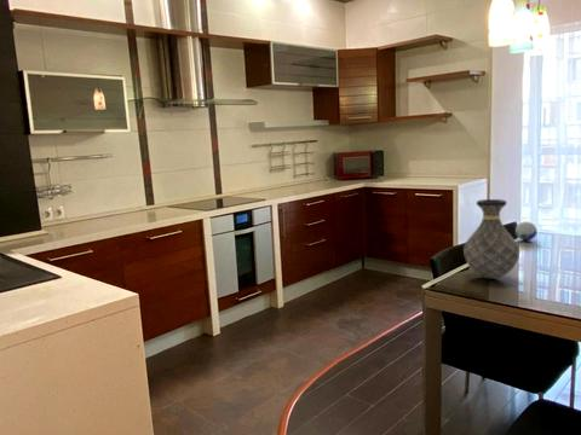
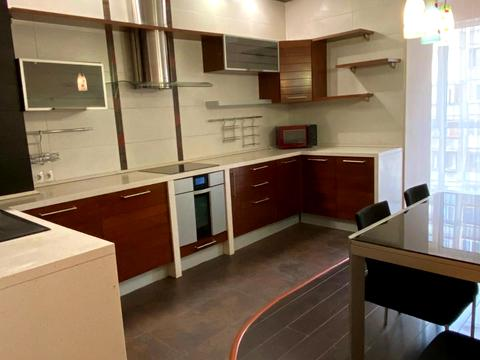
- vase (490, 239)
- decorative orb (525, 231)
